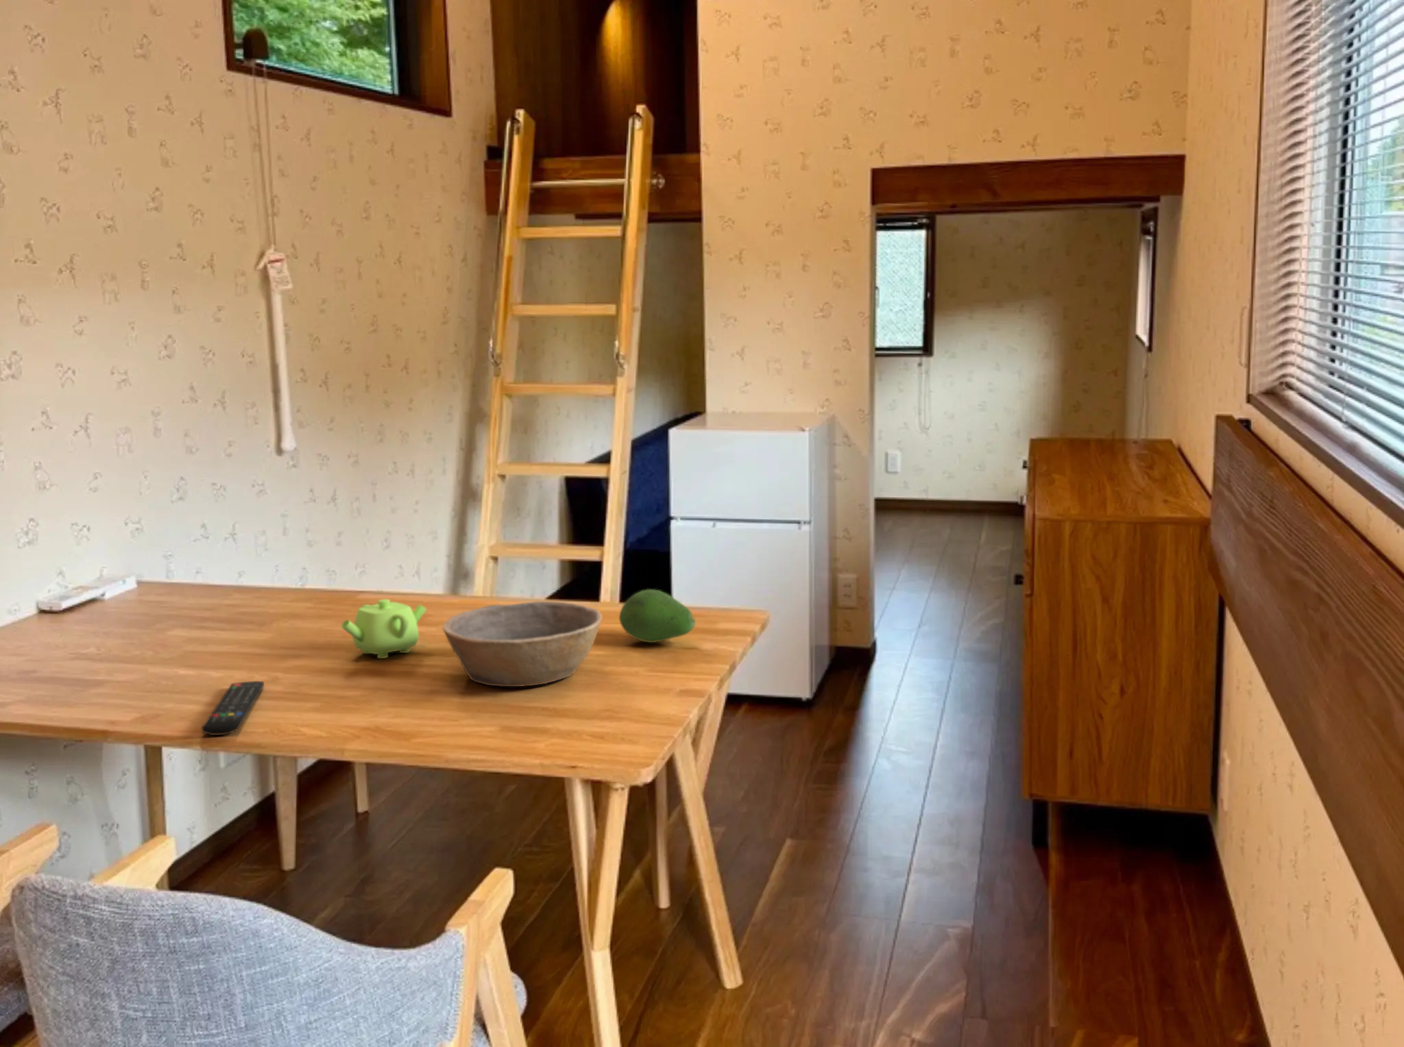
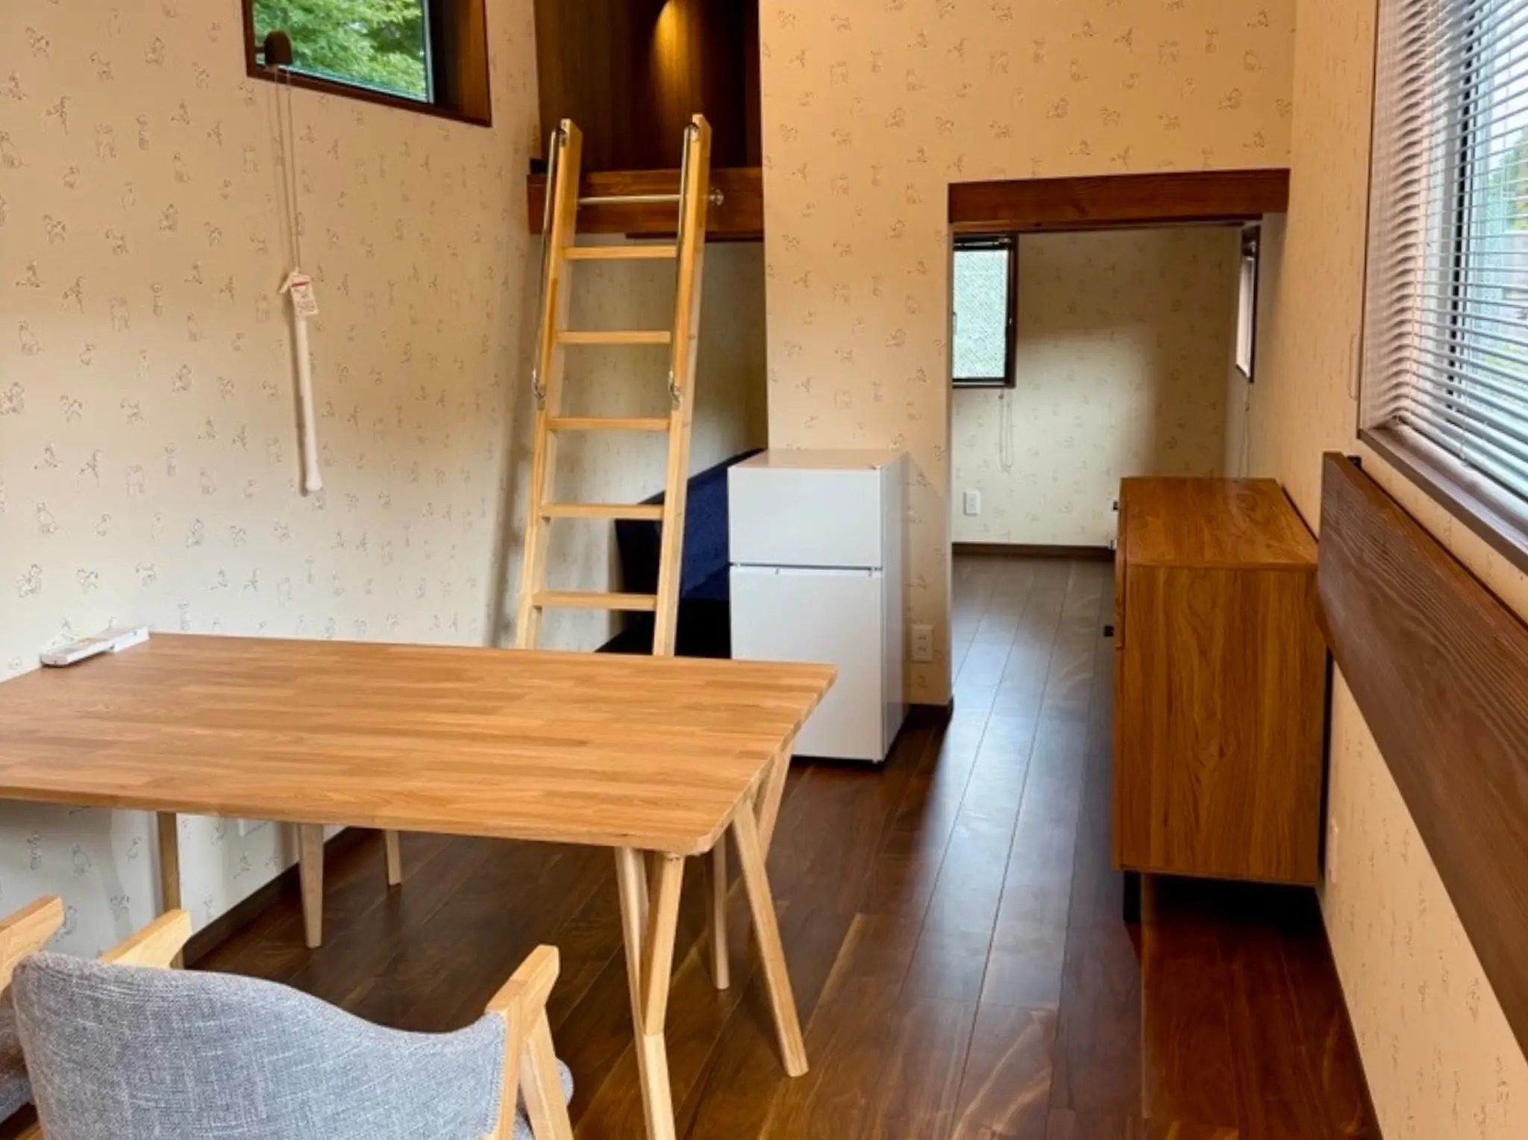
- bowl (524, 644)
- teapot (385, 626)
- remote control (234, 706)
- fruit (657, 617)
